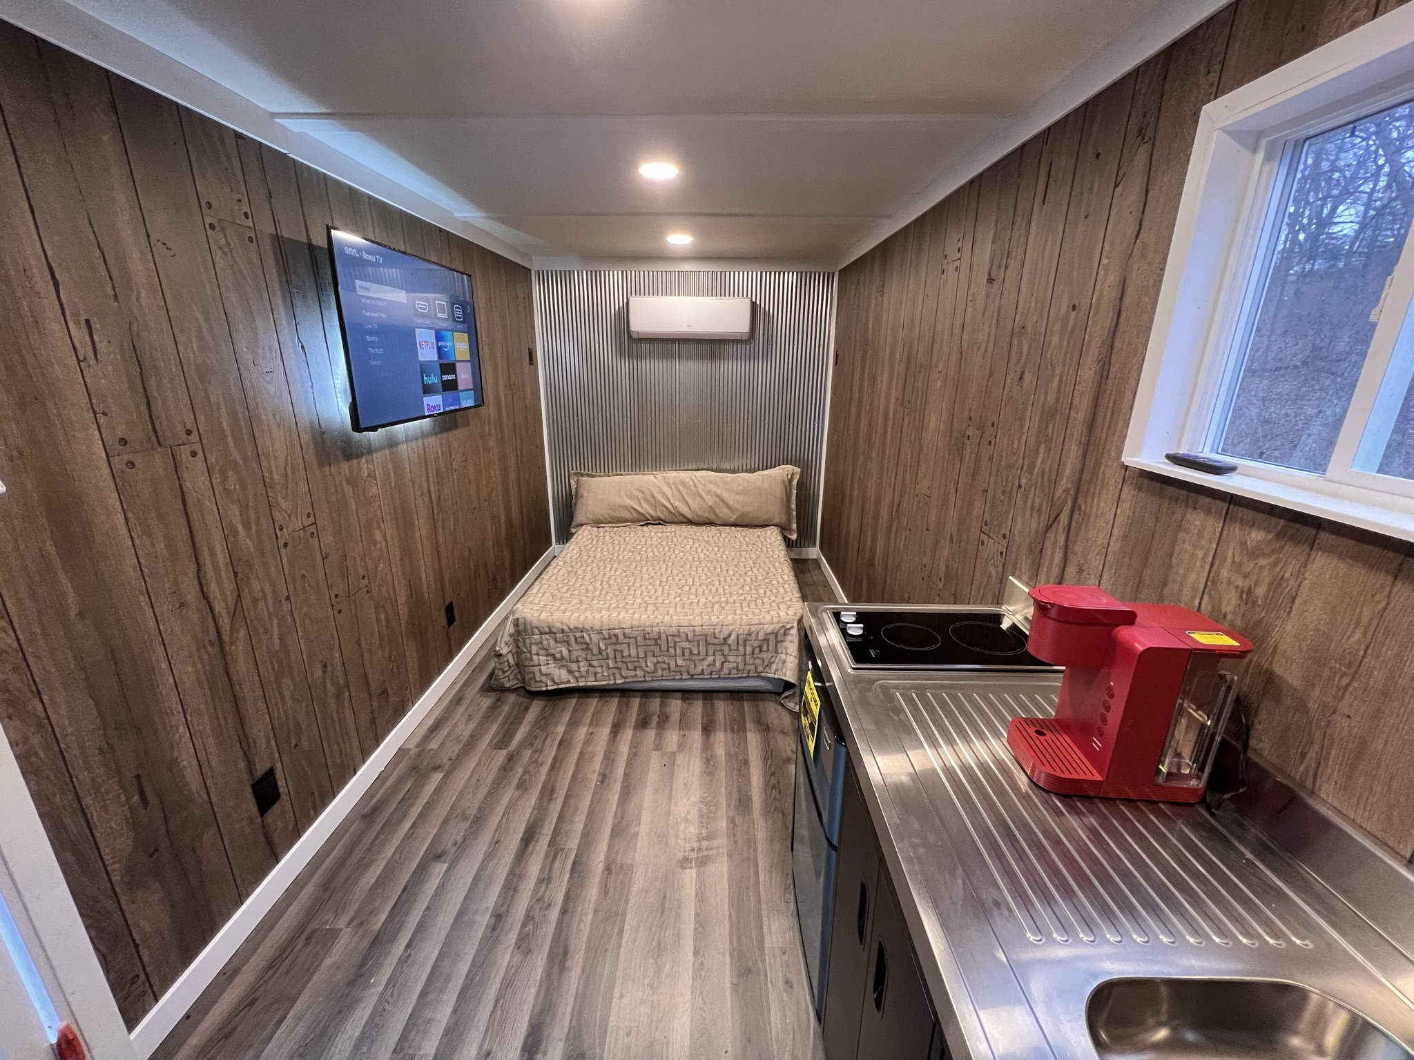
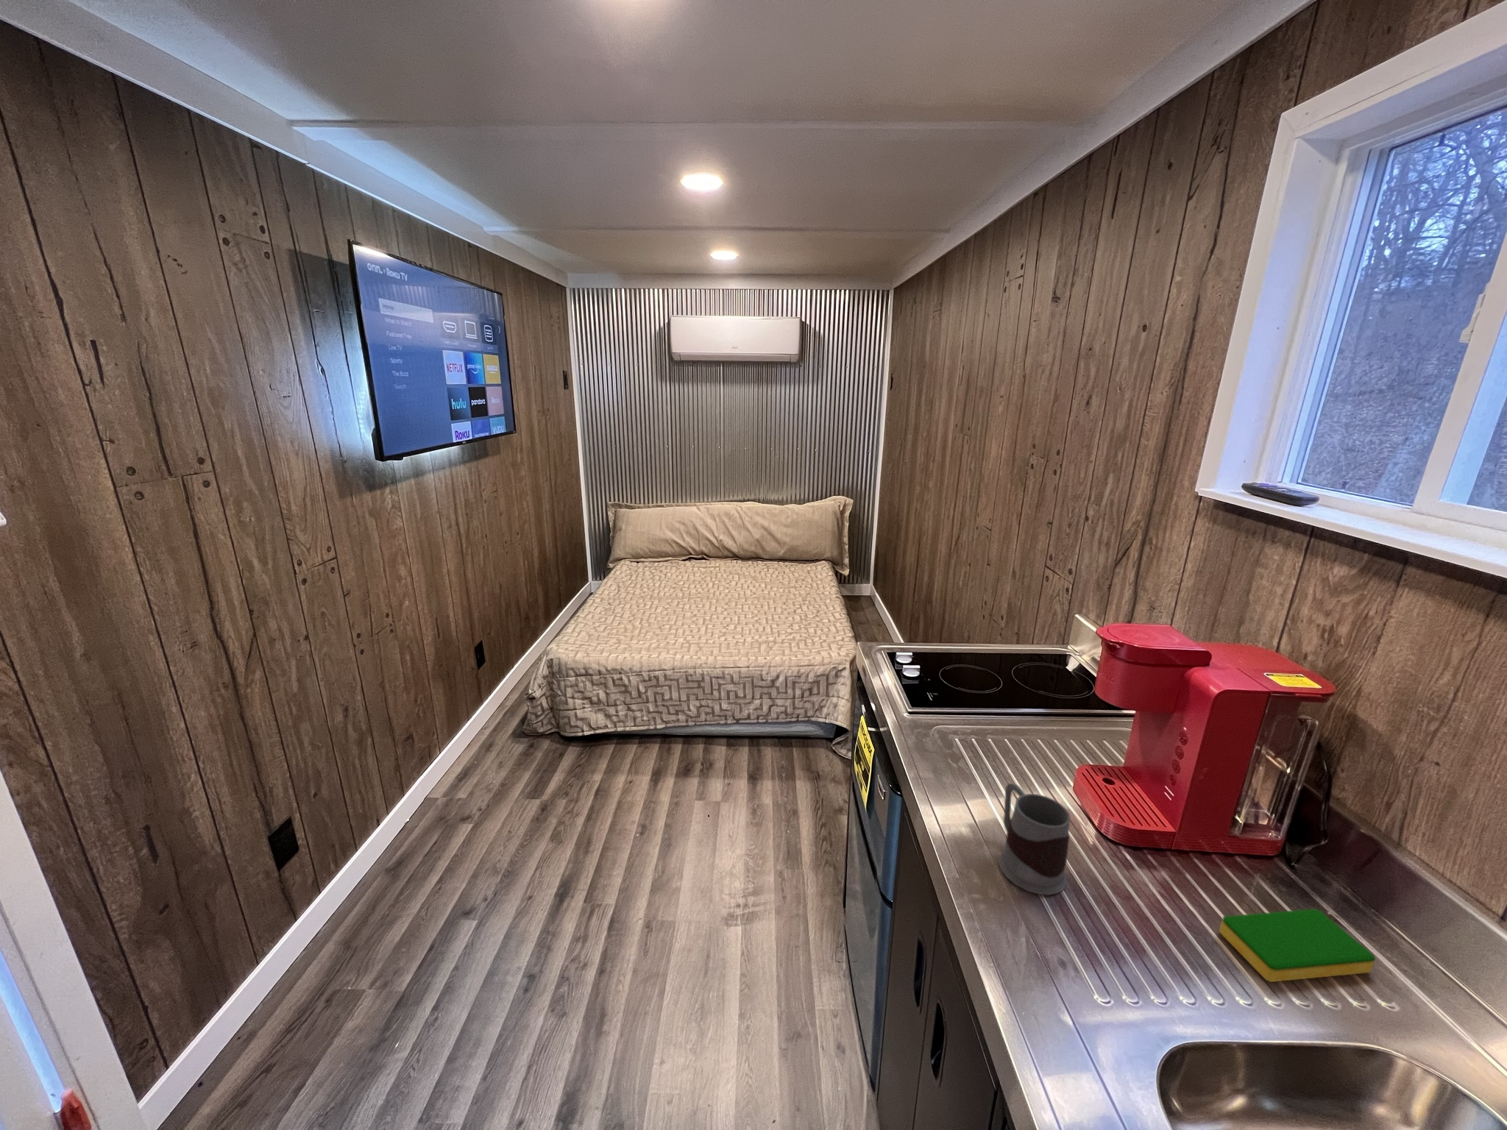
+ dish sponge (1293, 944)
+ mug (1030, 833)
